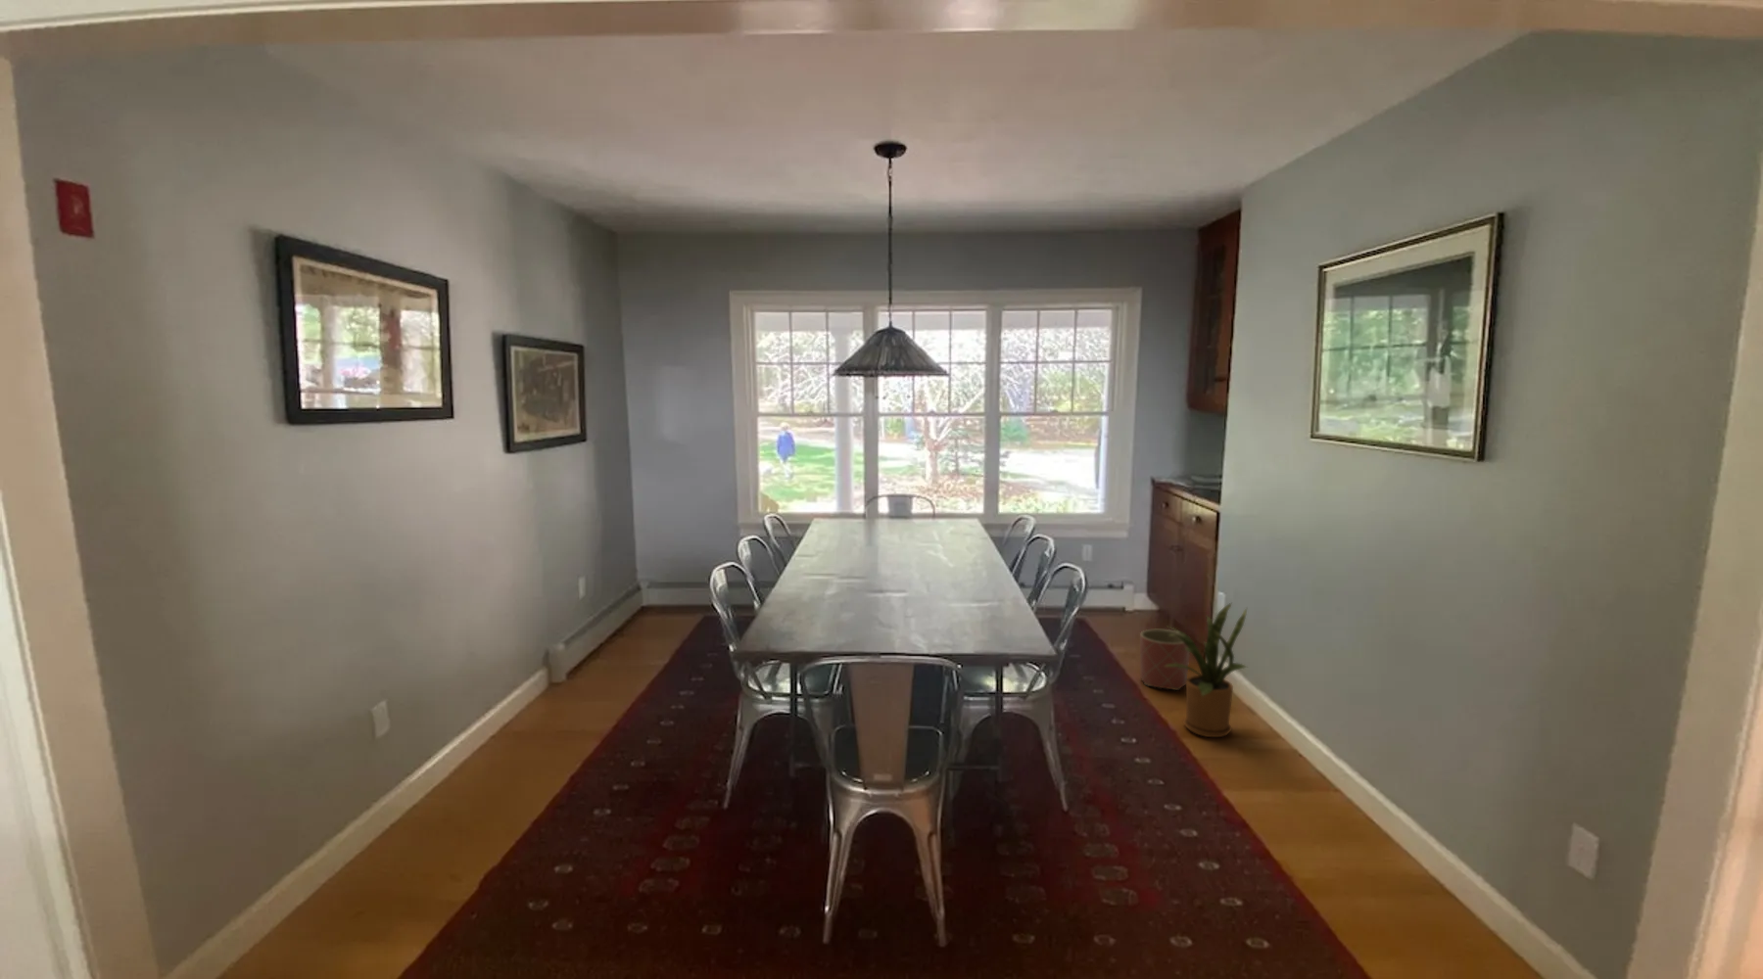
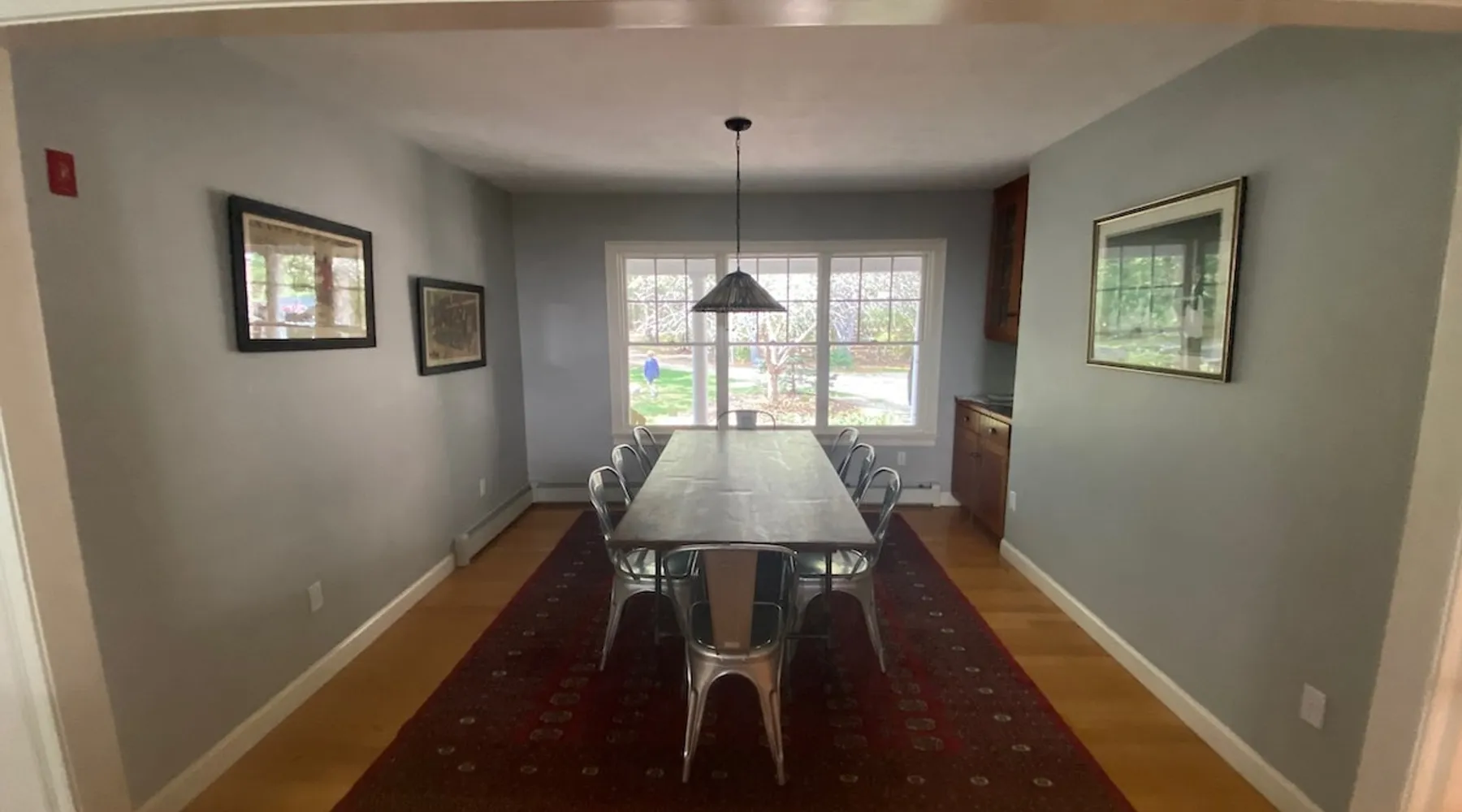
- house plant (1202, 668)
- planter (1164, 658)
